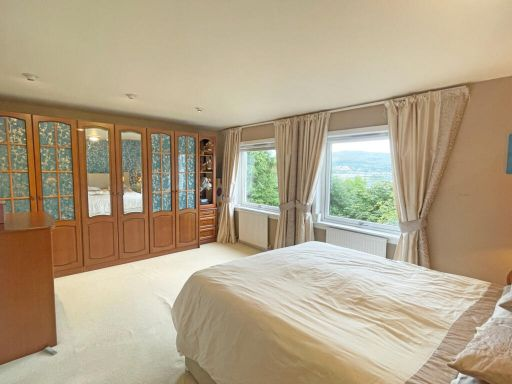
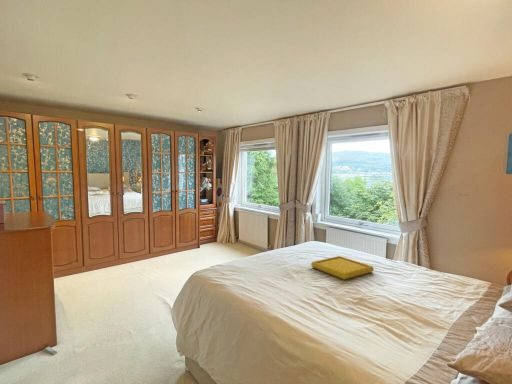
+ serving tray (341, 266)
